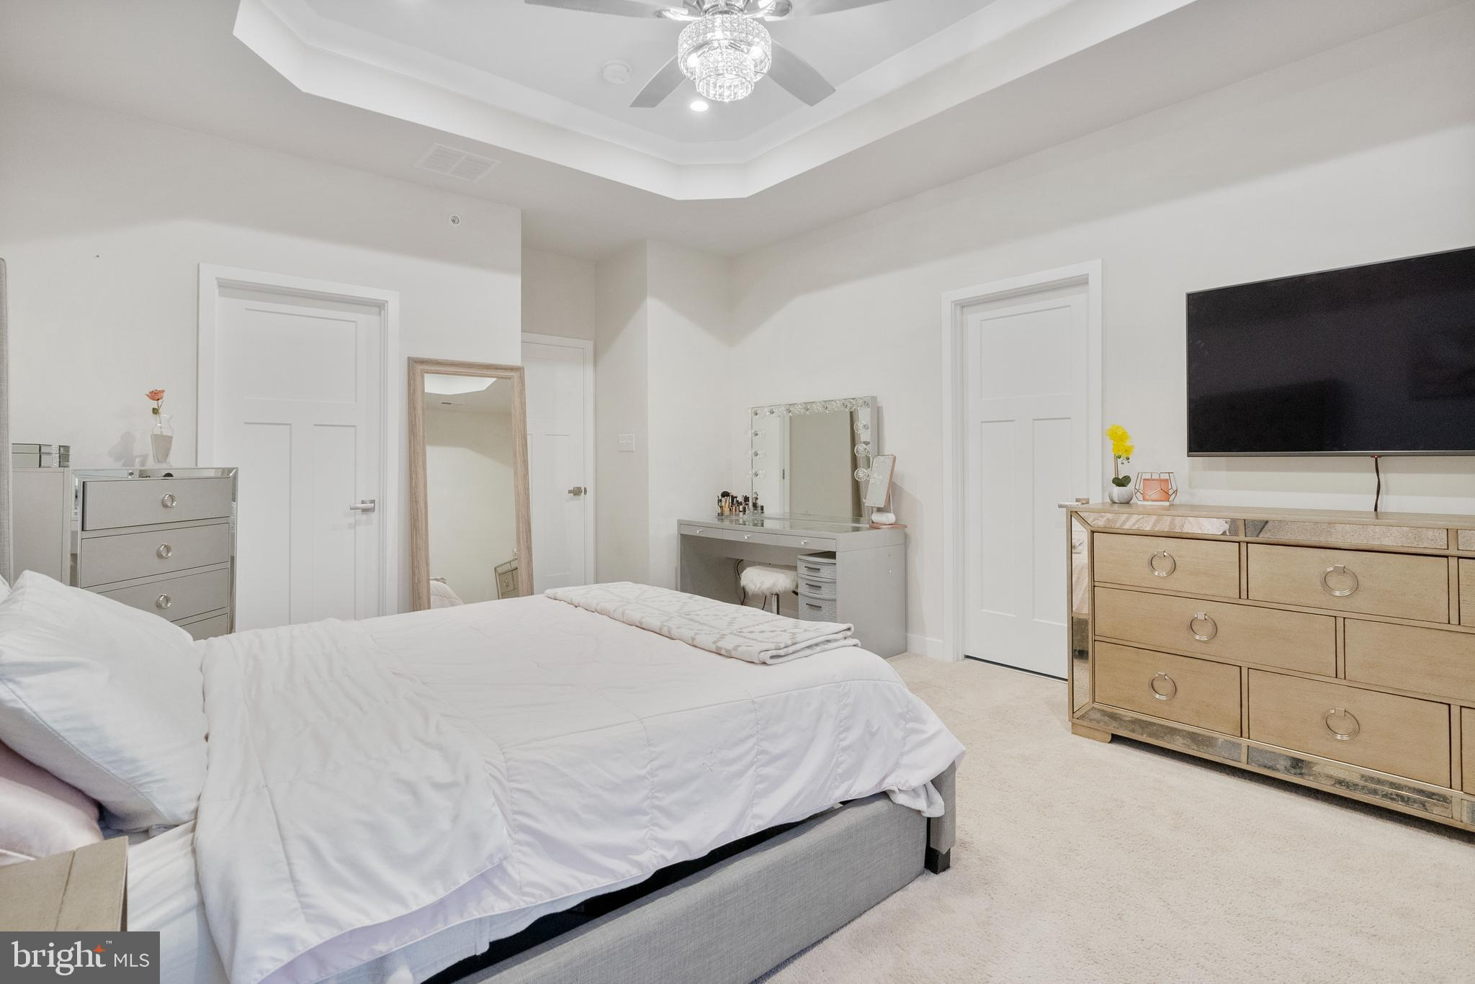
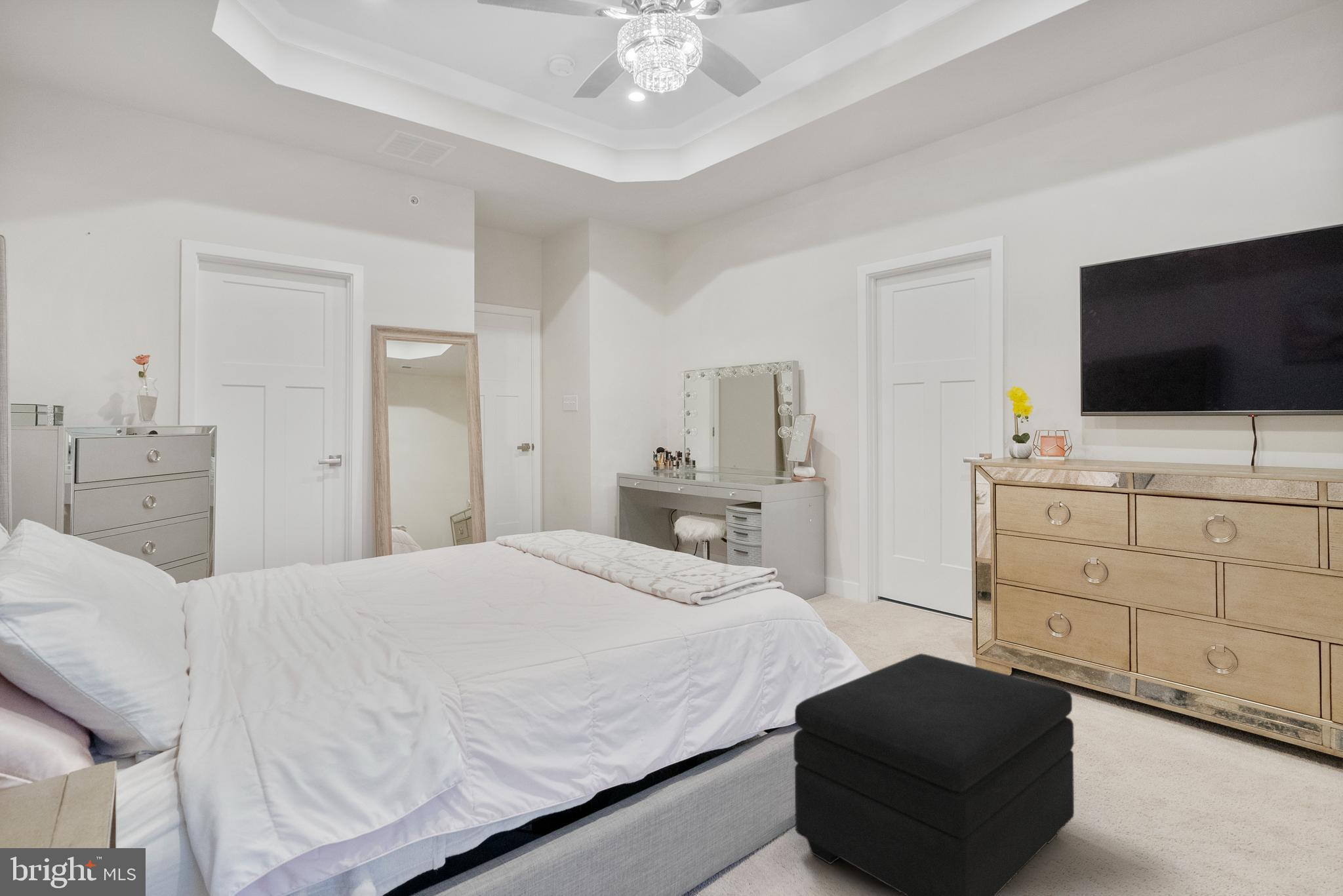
+ footstool (936, 766)
